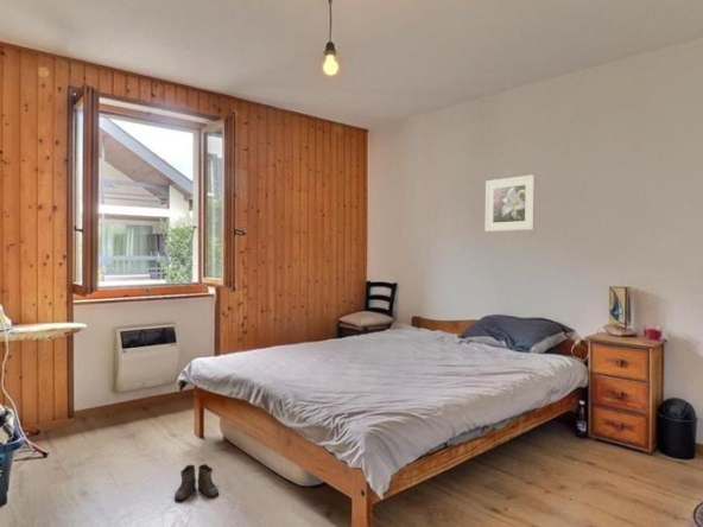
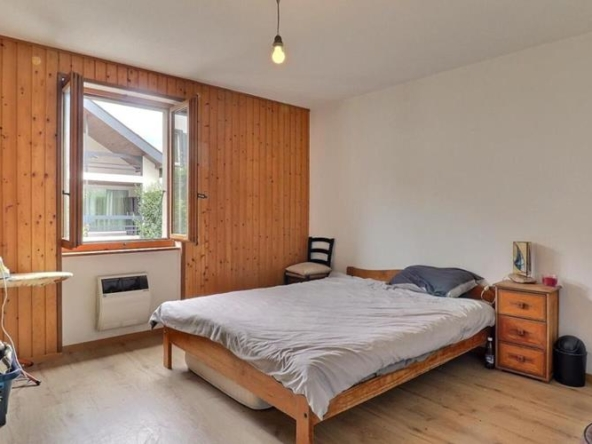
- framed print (508, 204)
- boots (195, 481)
